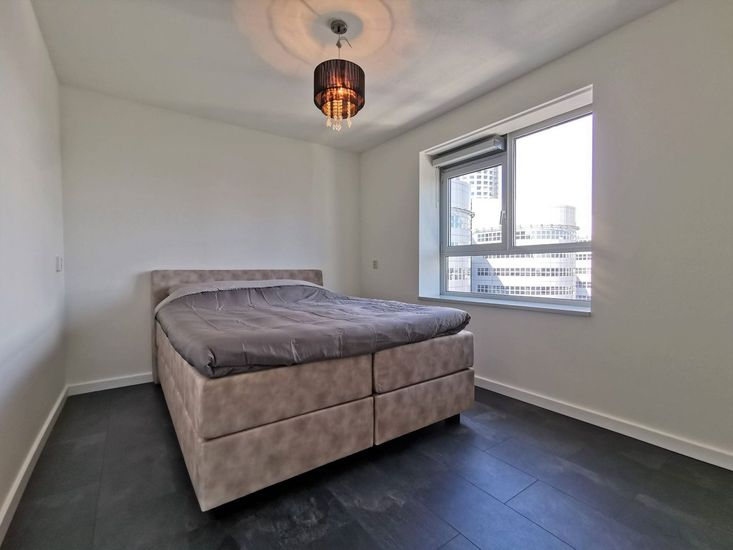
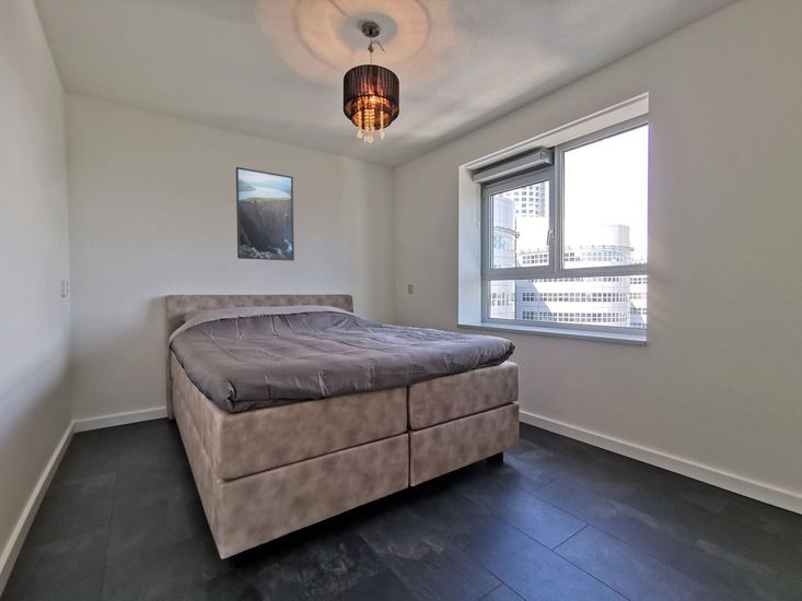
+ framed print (266, 215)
